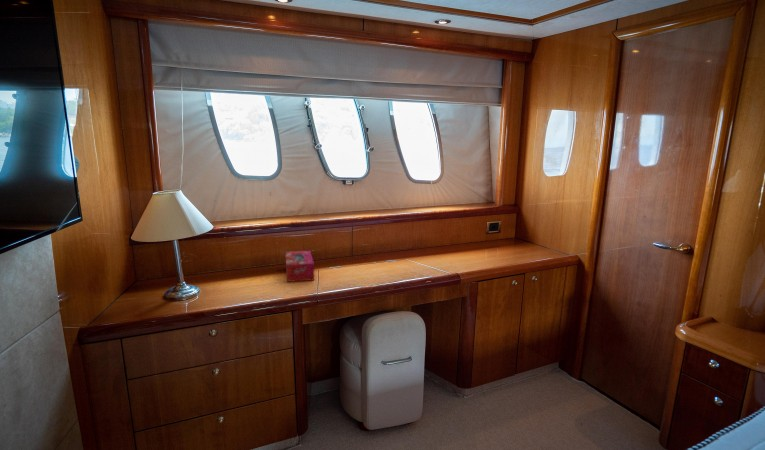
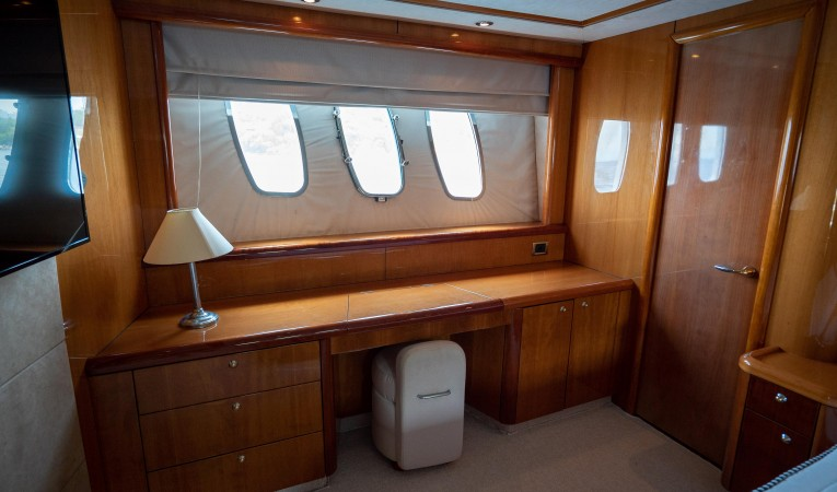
- tissue box (299, 265)
